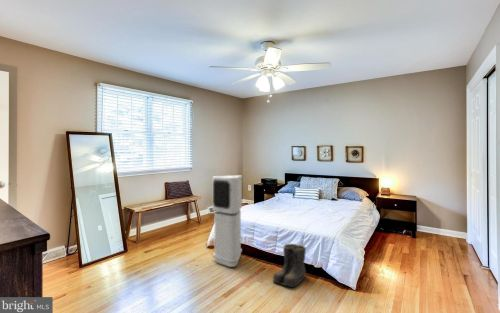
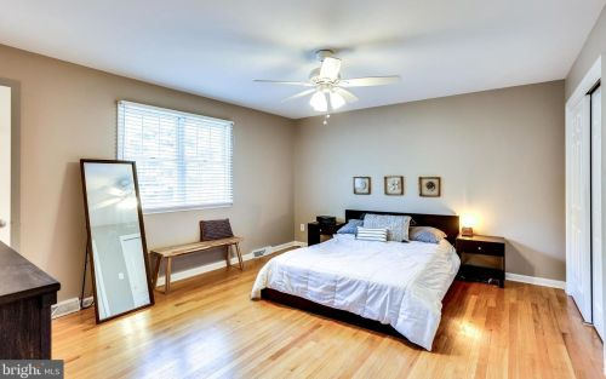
- boots (290, 263)
- air purifier (231, 217)
